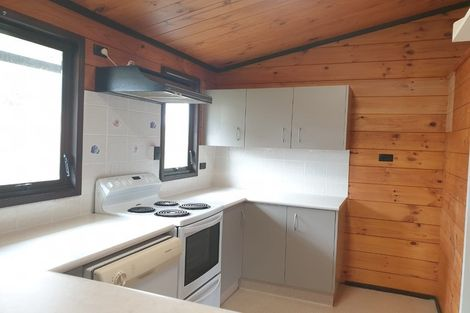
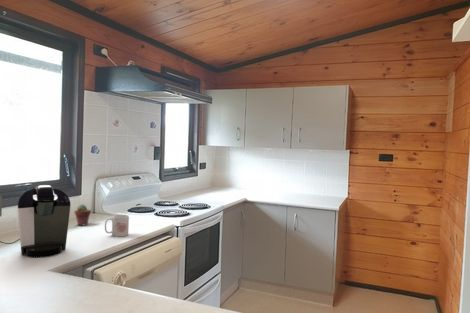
+ mug (116, 225)
+ coffee maker (29, 219)
+ potted succulent (82, 214)
